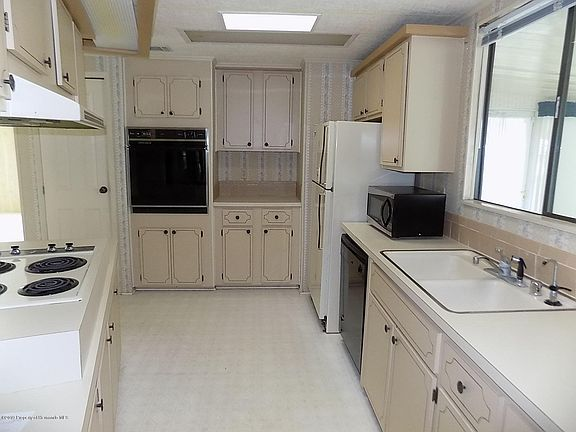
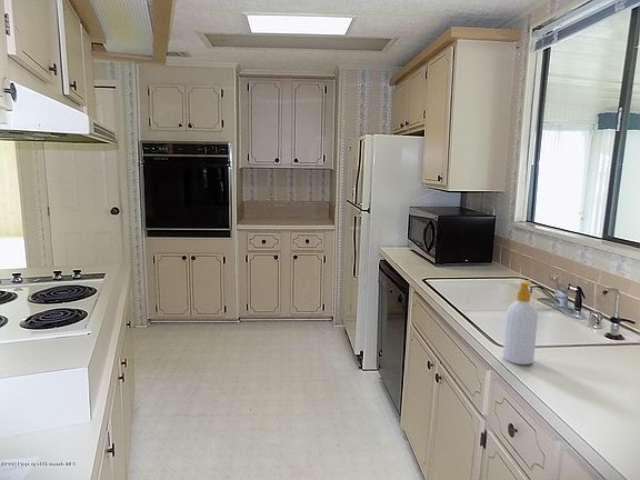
+ soap bottle (521, 321)
